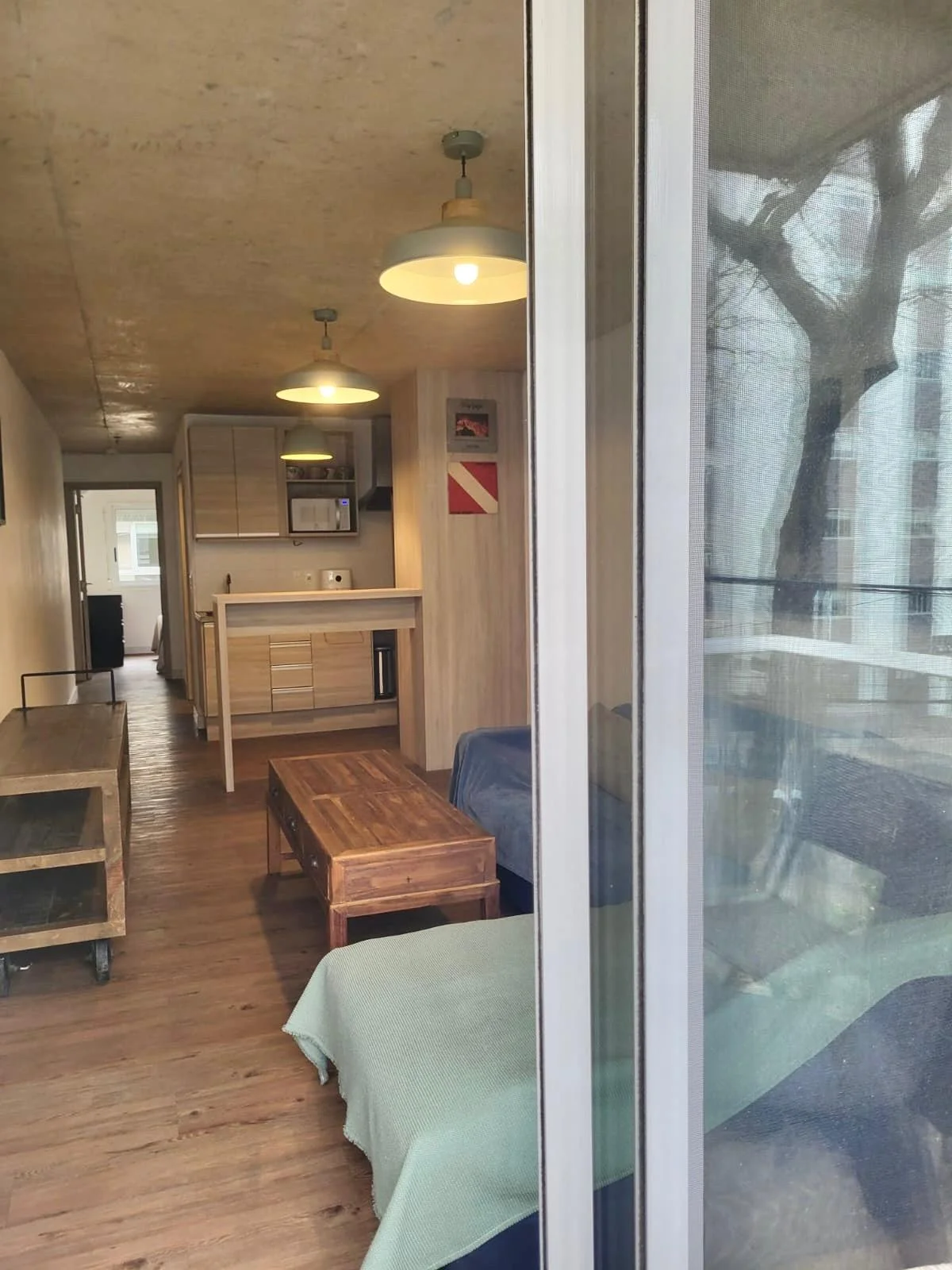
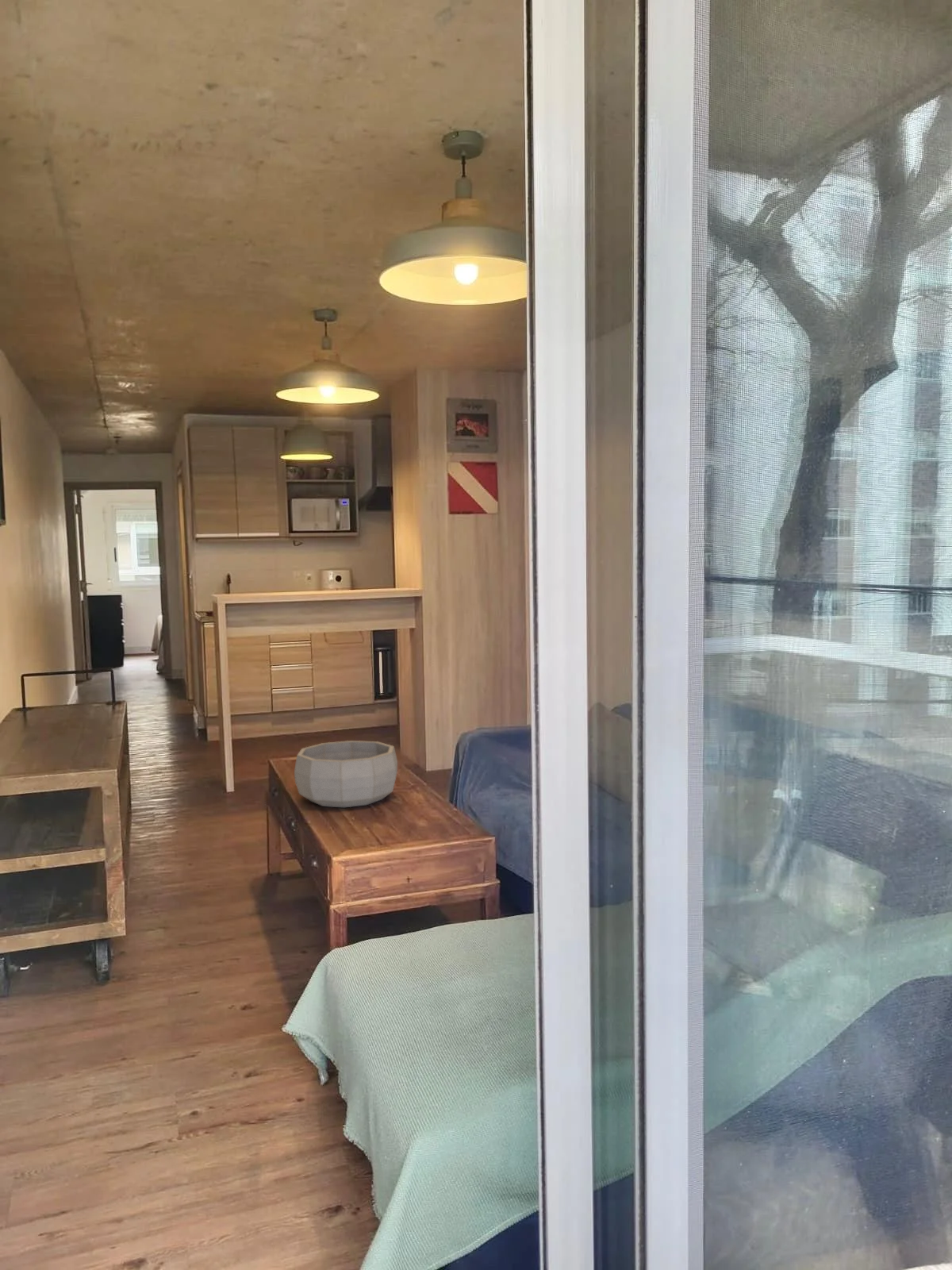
+ decorative bowl (347, 774)
